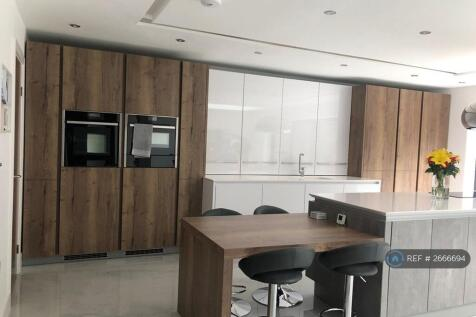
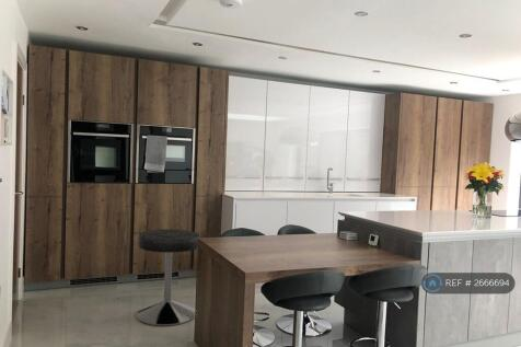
+ bar stool (167, 274)
